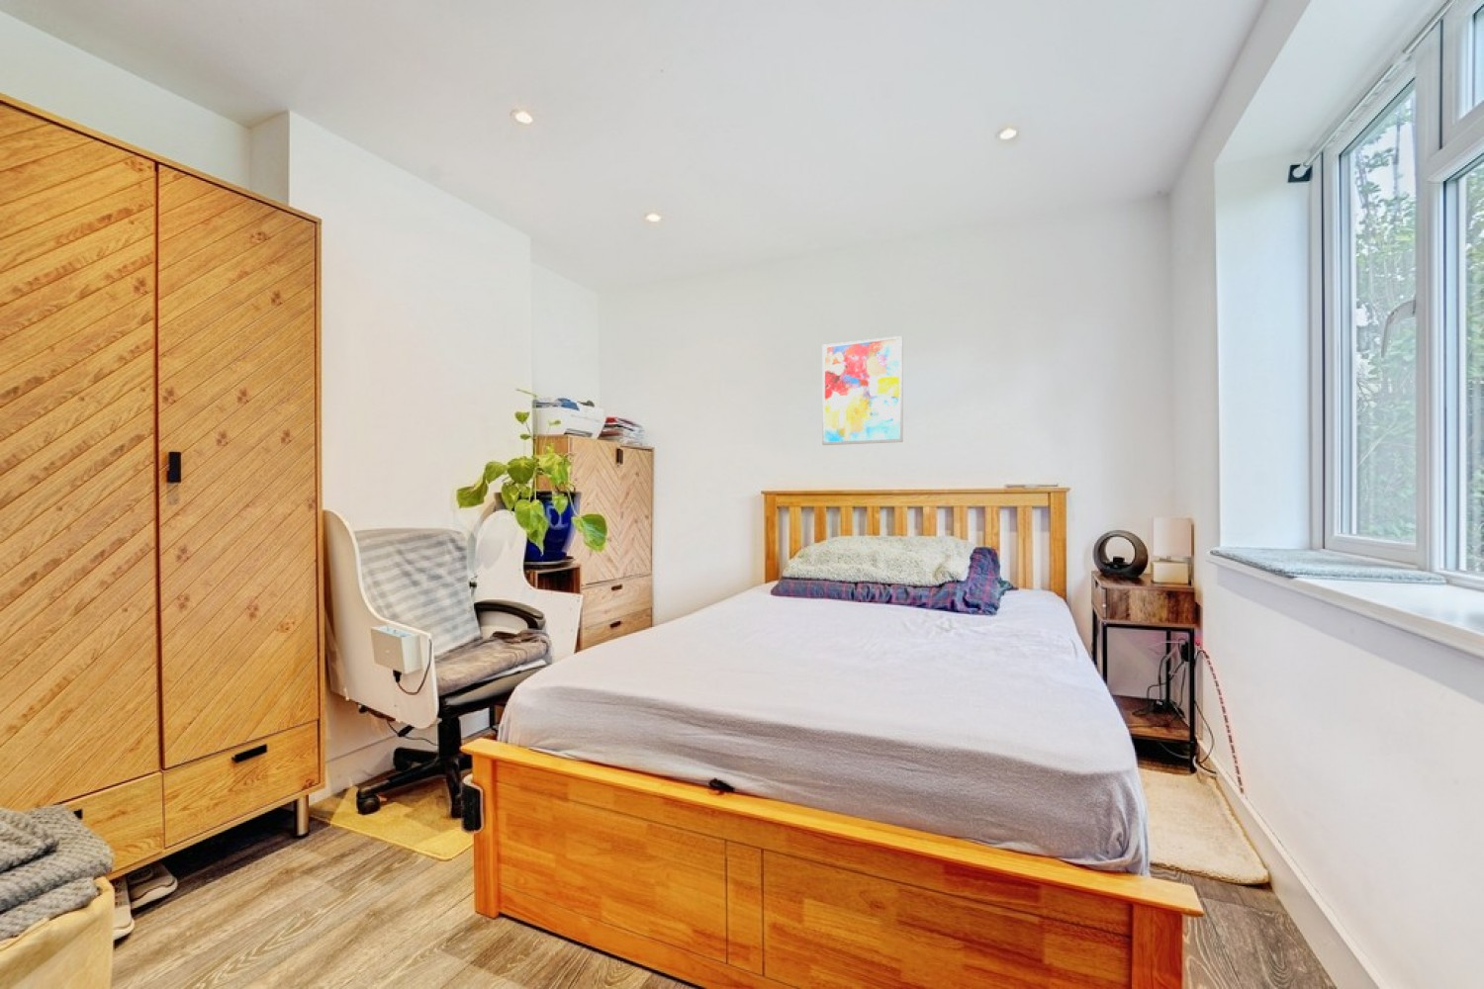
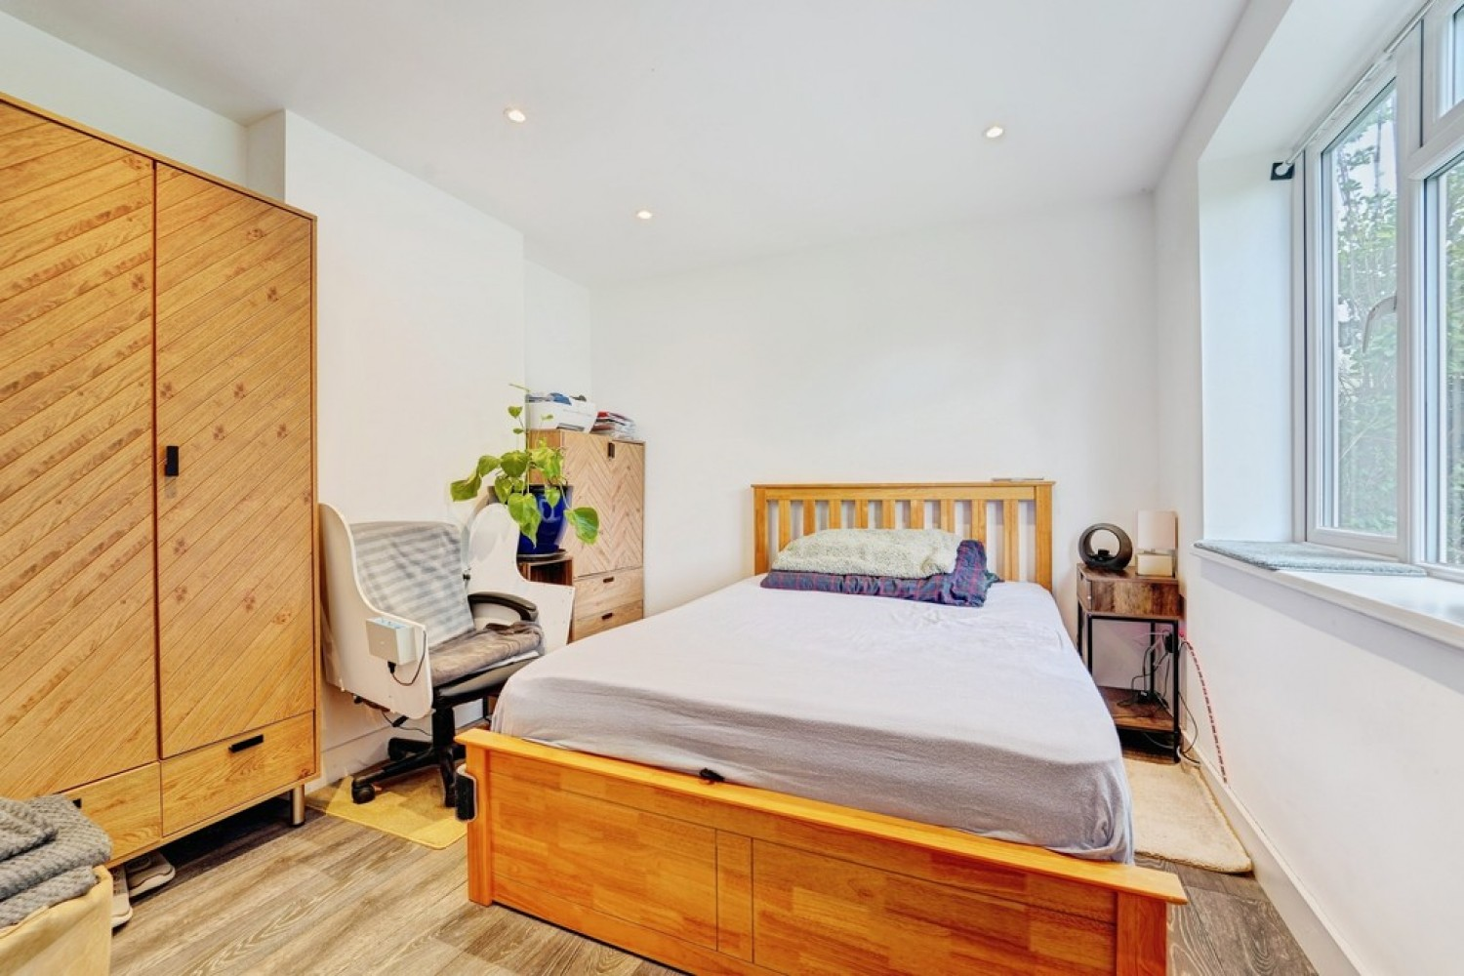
- wall art (861, 392)
